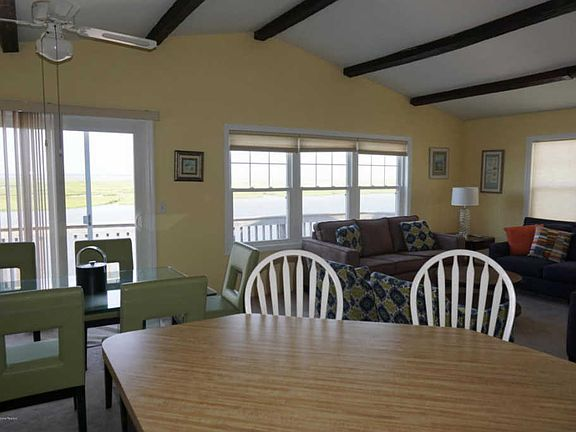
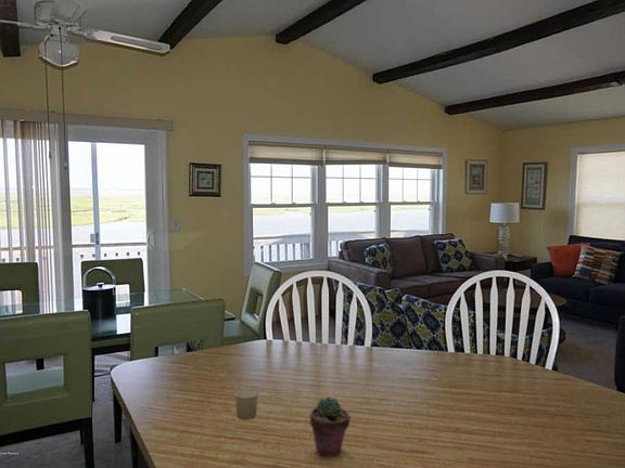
+ candle (246, 413)
+ potted succulent (329, 424)
